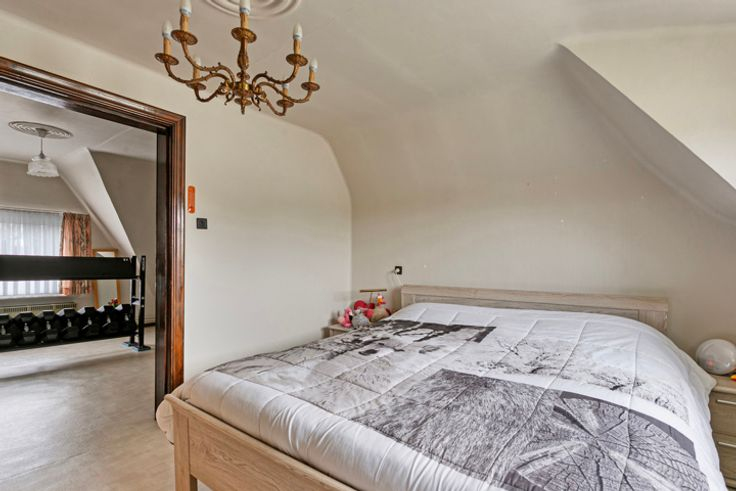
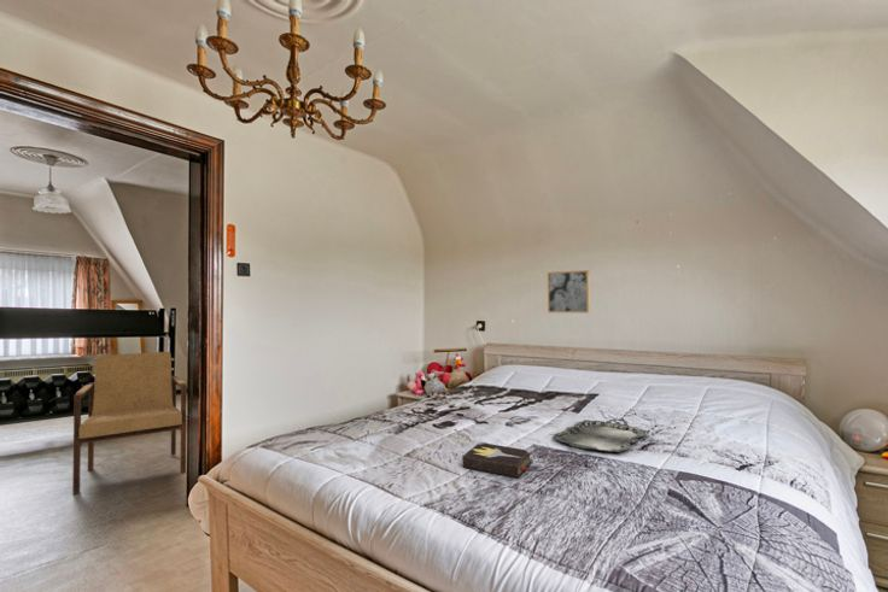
+ wall art (567, 292)
+ serving tray (600, 434)
+ hardback book (497, 458)
+ armchair (134, 414)
